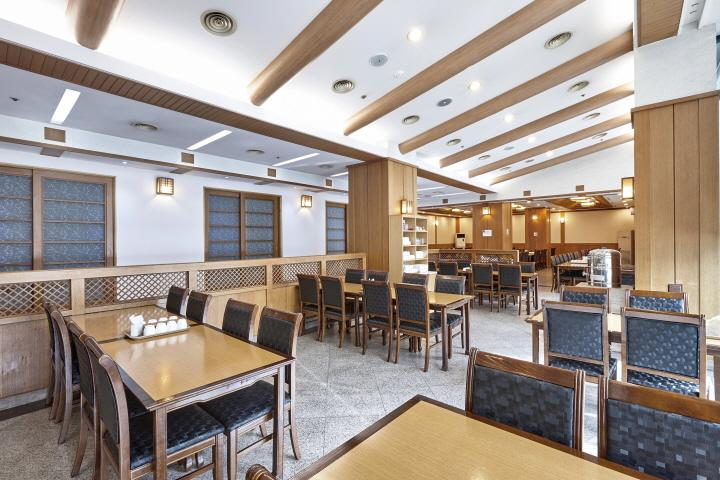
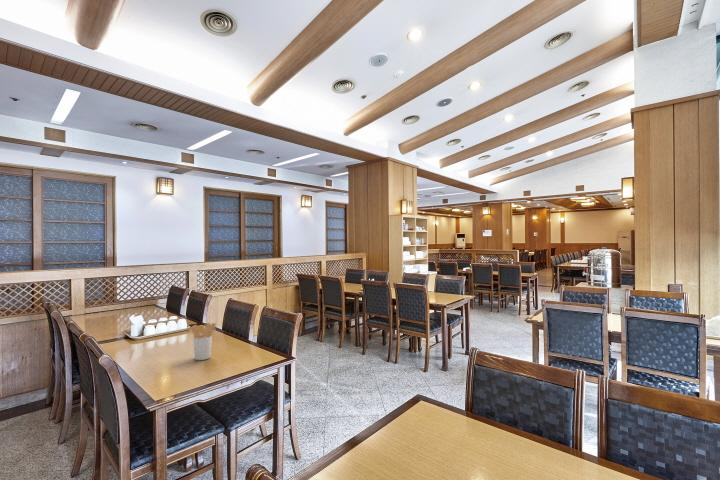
+ utensil holder (205, 340)
